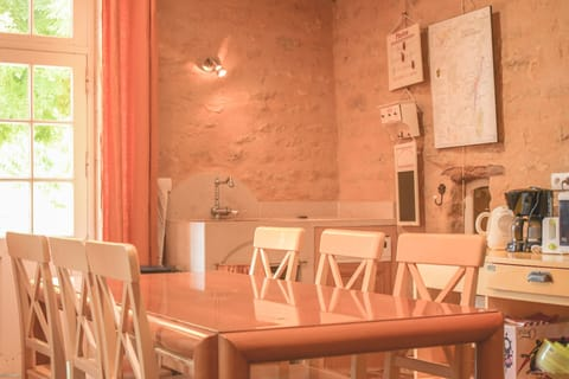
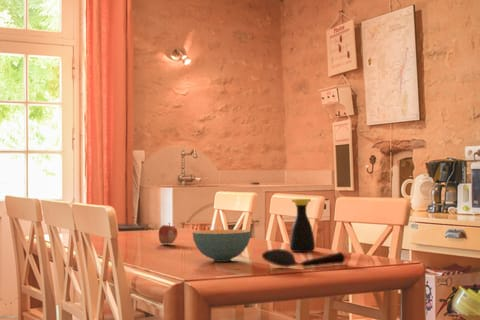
+ spoon (305, 260)
+ cereal bowl (222, 245)
+ bottle (301, 224)
+ fruit (168, 233)
